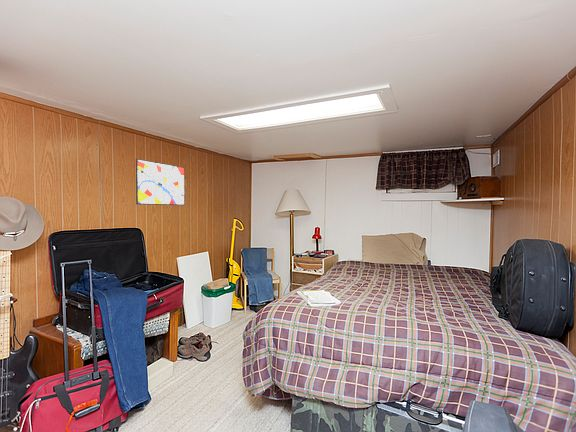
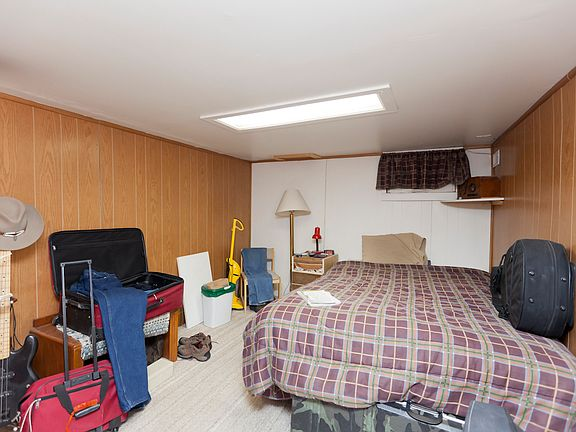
- wall art (162, 184)
